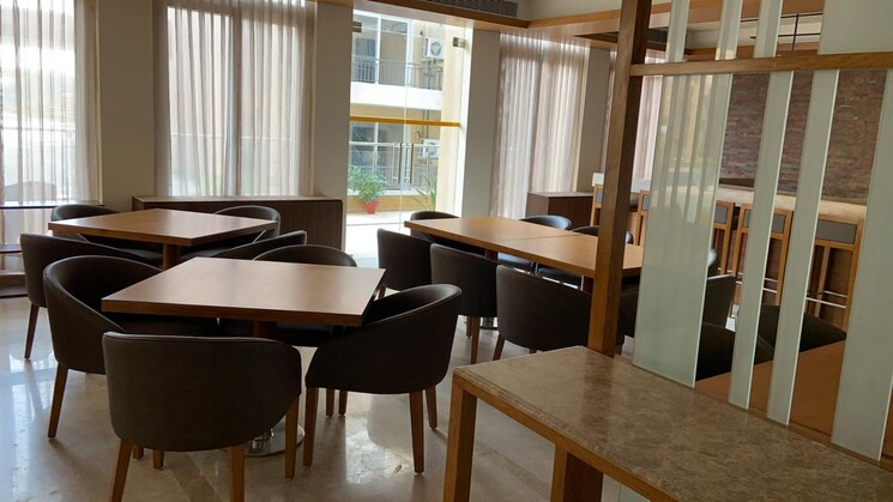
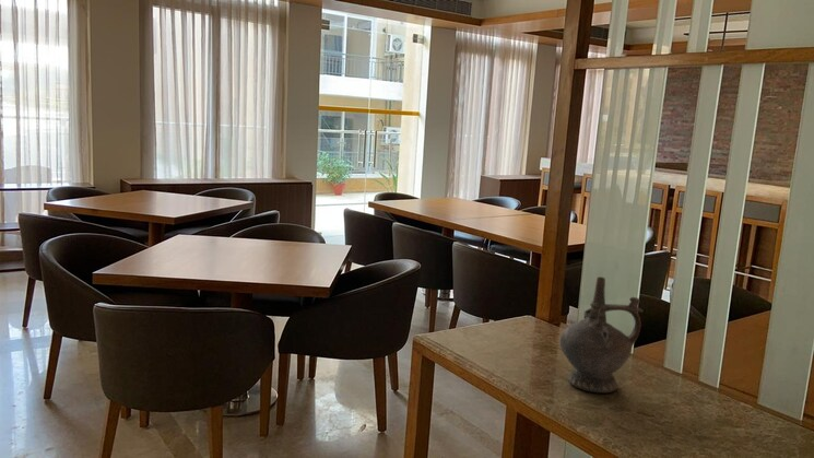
+ ceremonial vessel (600, 331)
